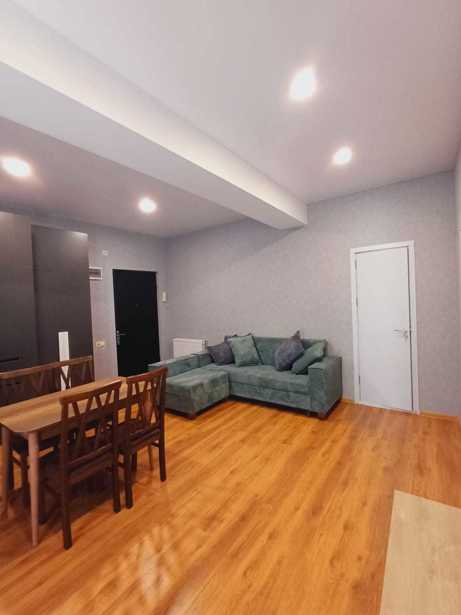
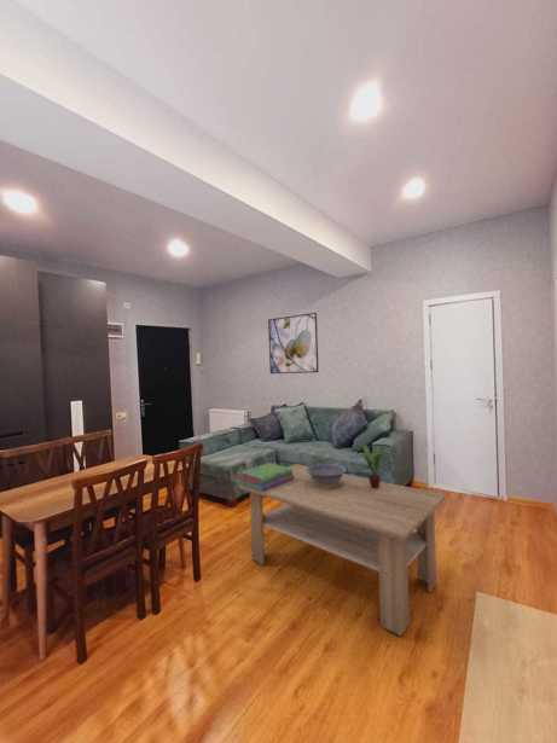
+ stack of books (266, 475)
+ potted plant (377, 466)
+ coffee table (336, 530)
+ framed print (291, 344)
+ decorative bowl (326, 476)
